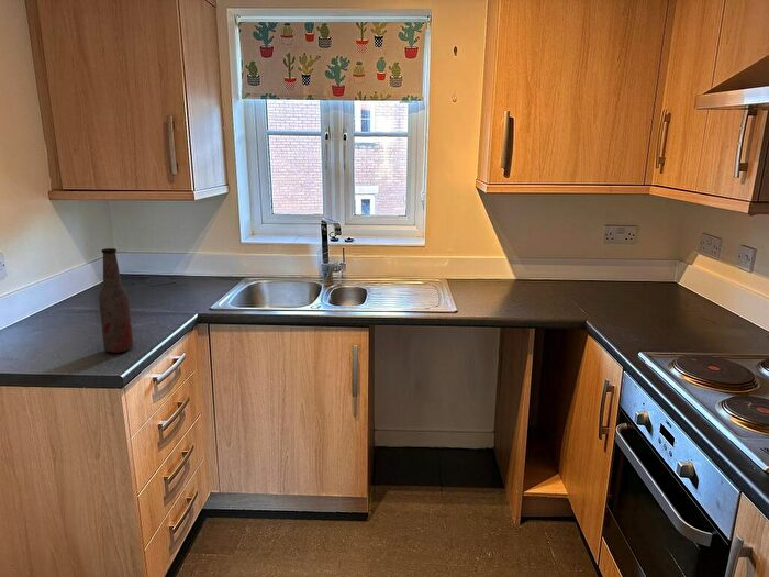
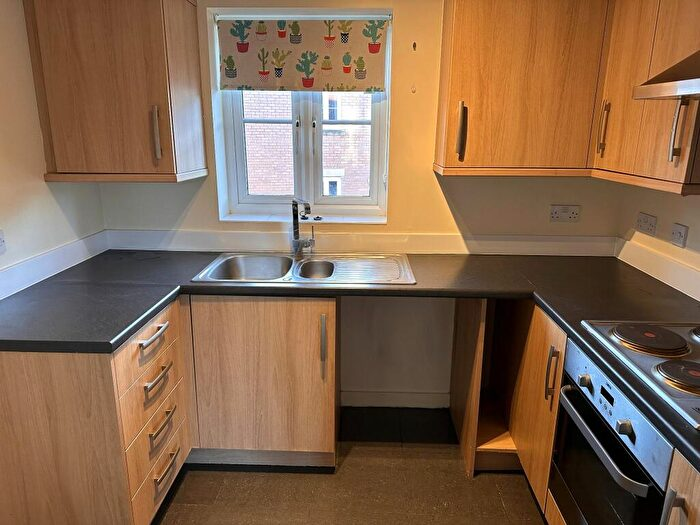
- bottle (113, 300)
